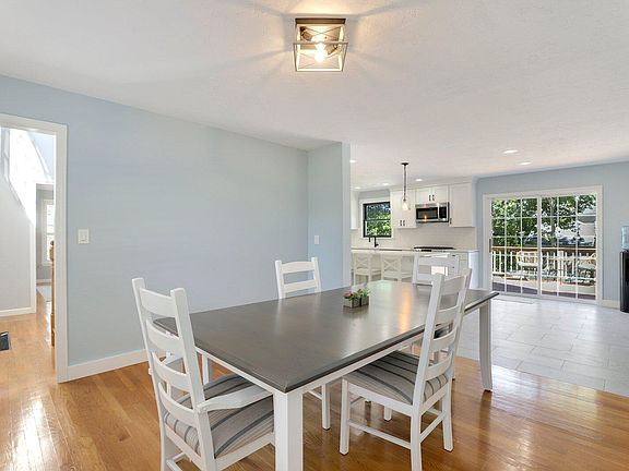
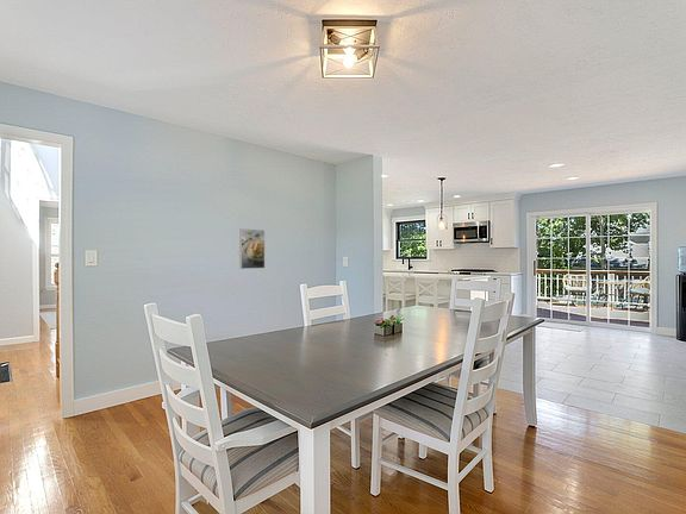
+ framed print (251, 249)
